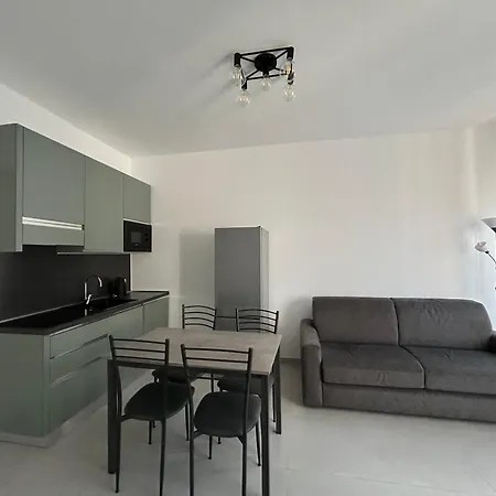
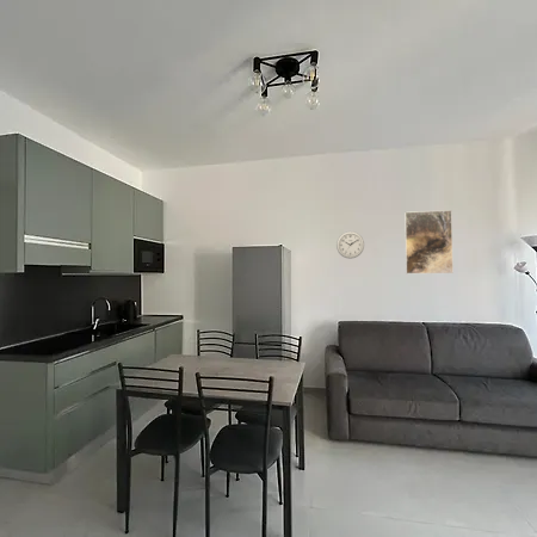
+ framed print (428, 242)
+ wall clock (350, 245)
